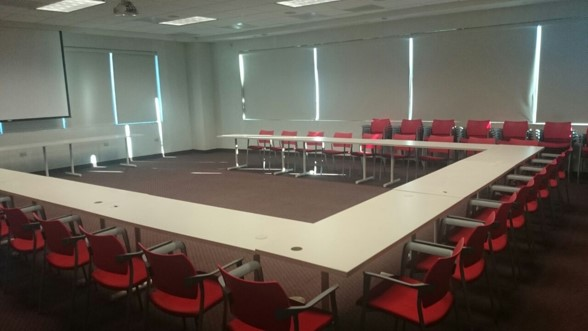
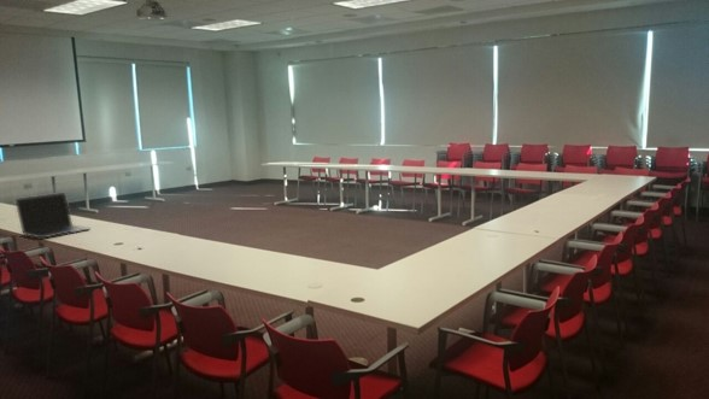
+ laptop (53, 213)
